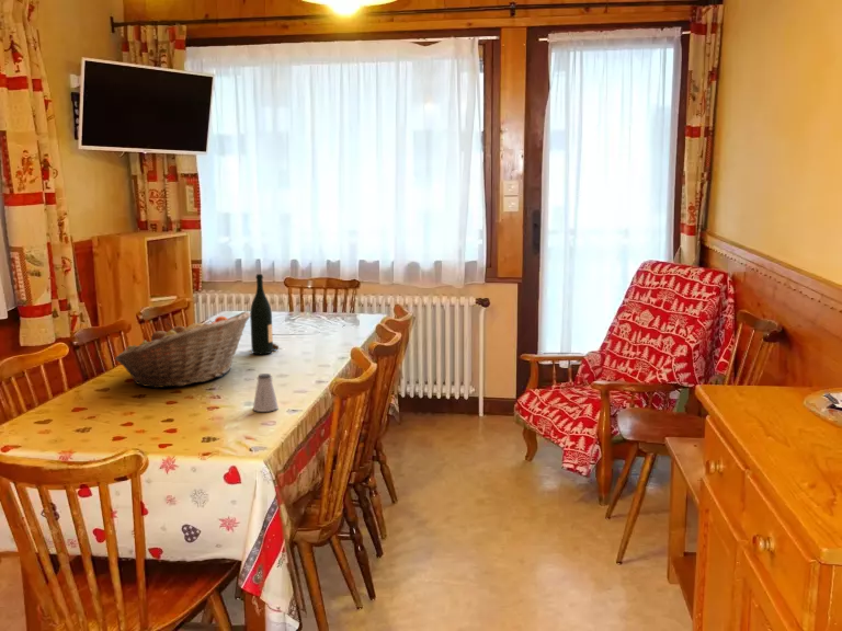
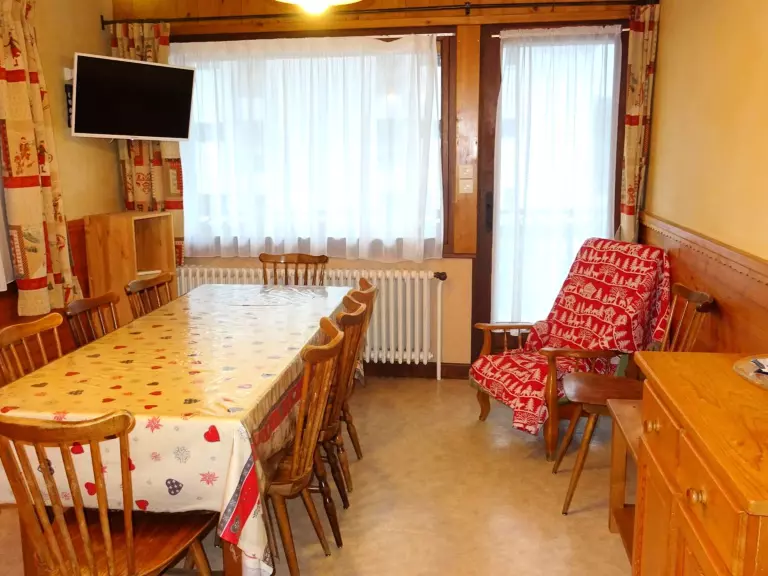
- saltshaker (264, 391)
- wine bottle (261, 312)
- fruit basket (186, 345)
